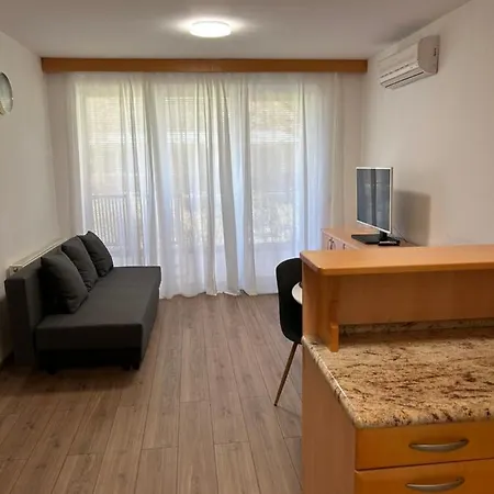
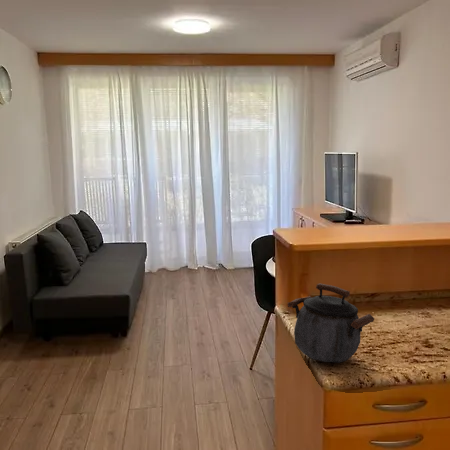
+ kettle (328, 322)
